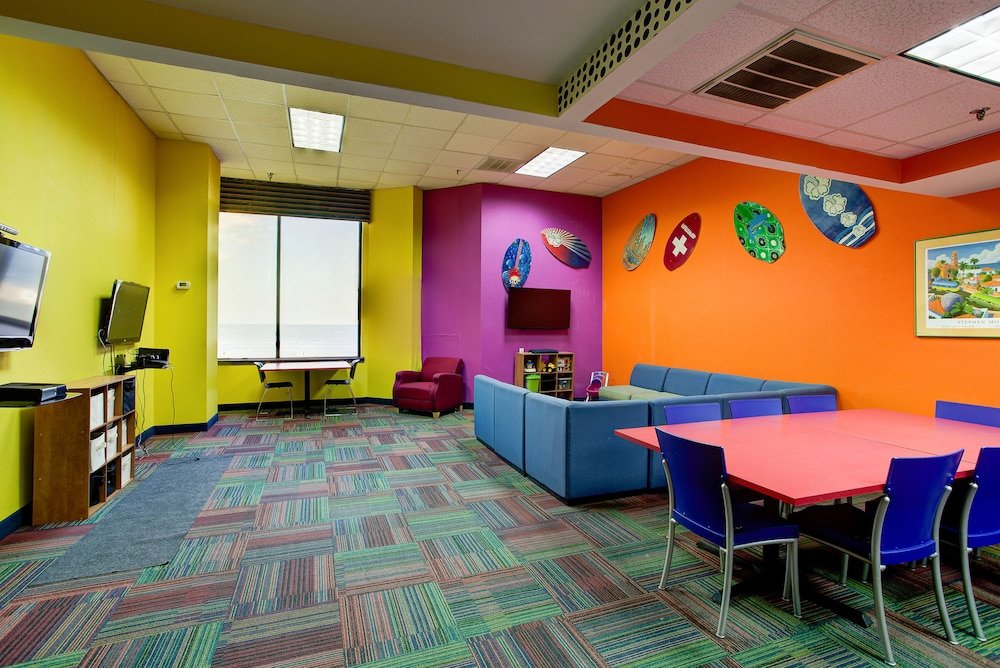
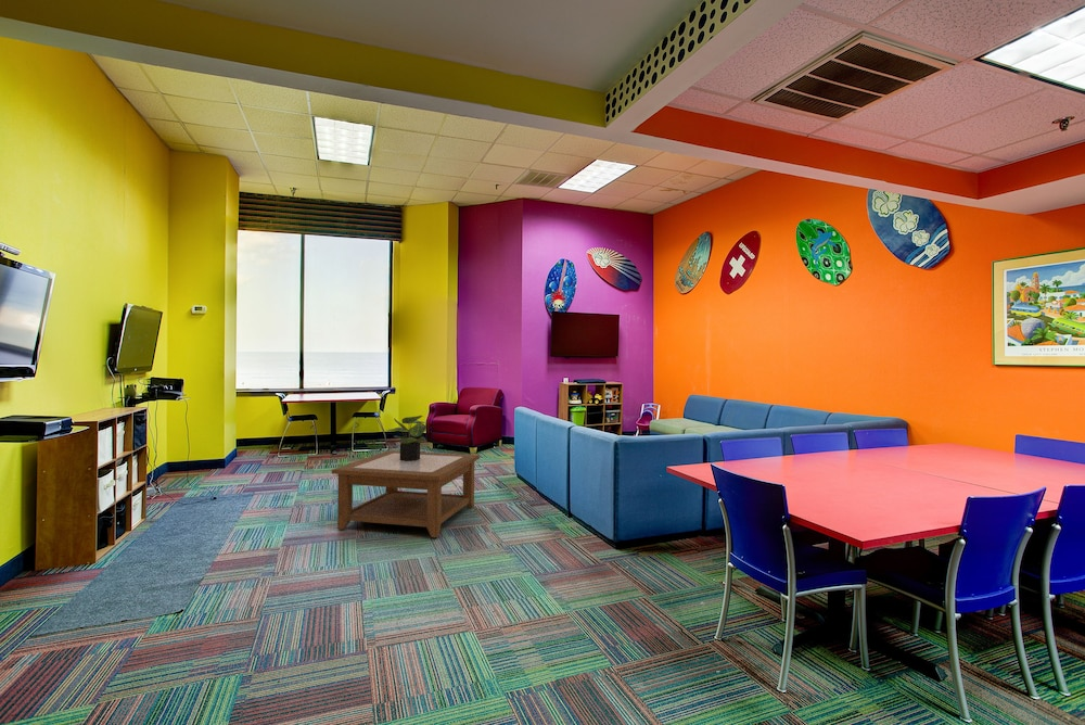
+ potted plant (408, 437)
+ coffee table (410, 487)
